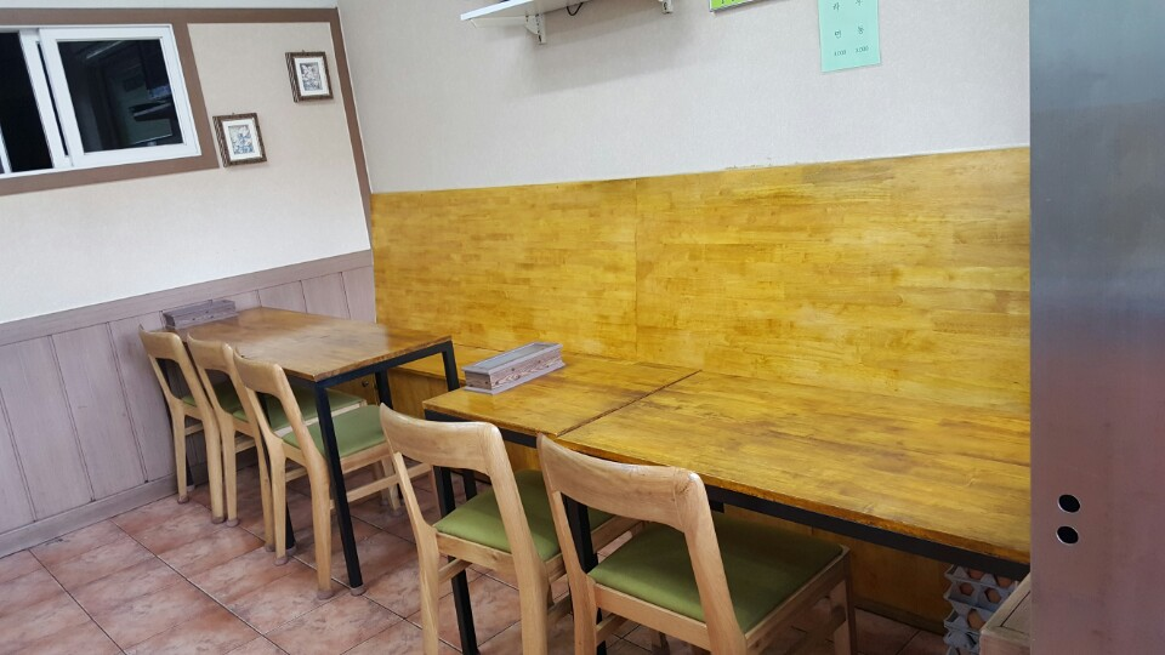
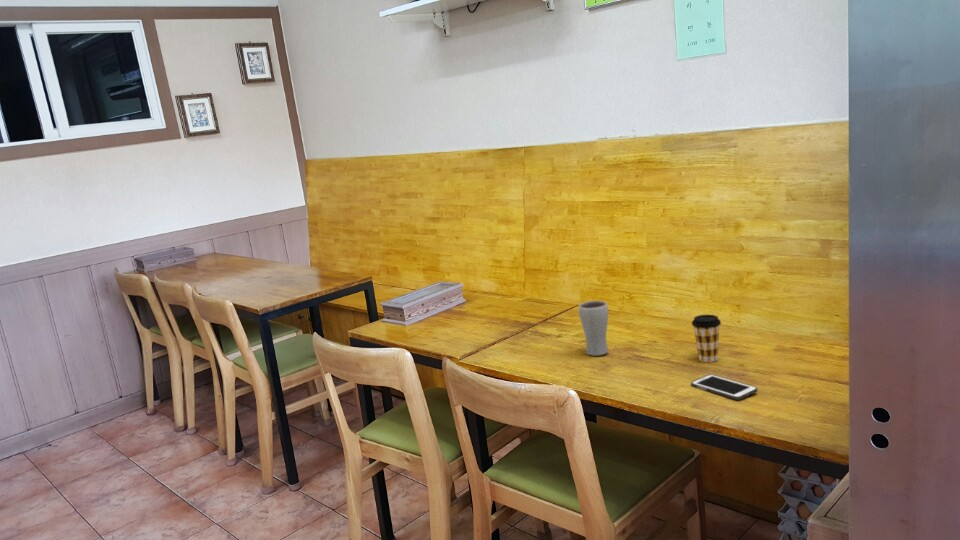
+ drinking glass (595, 328)
+ coffee cup (707, 338)
+ cell phone (723, 386)
